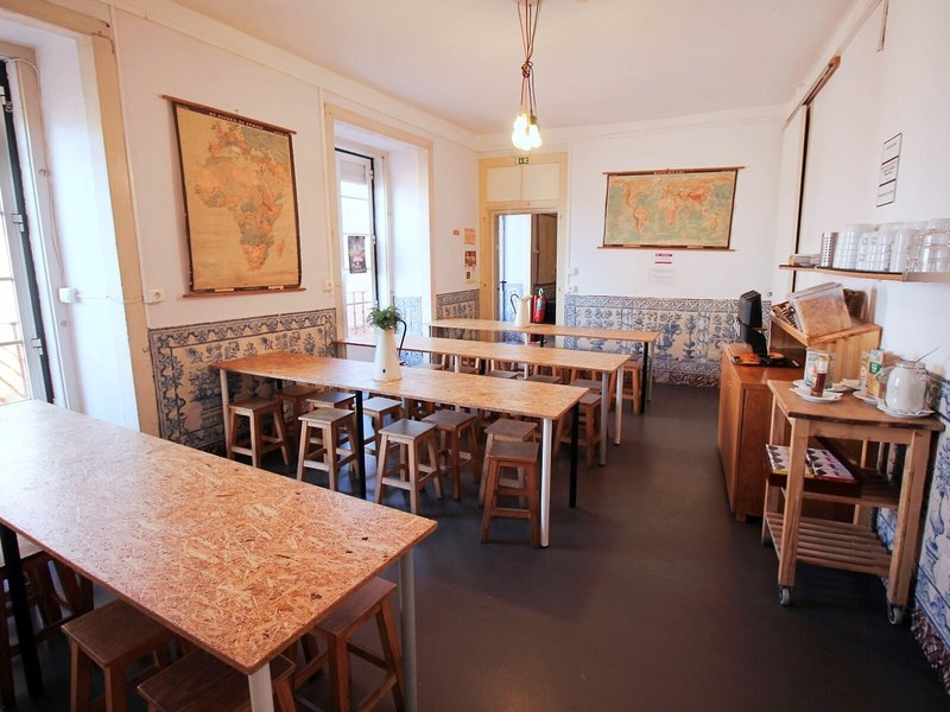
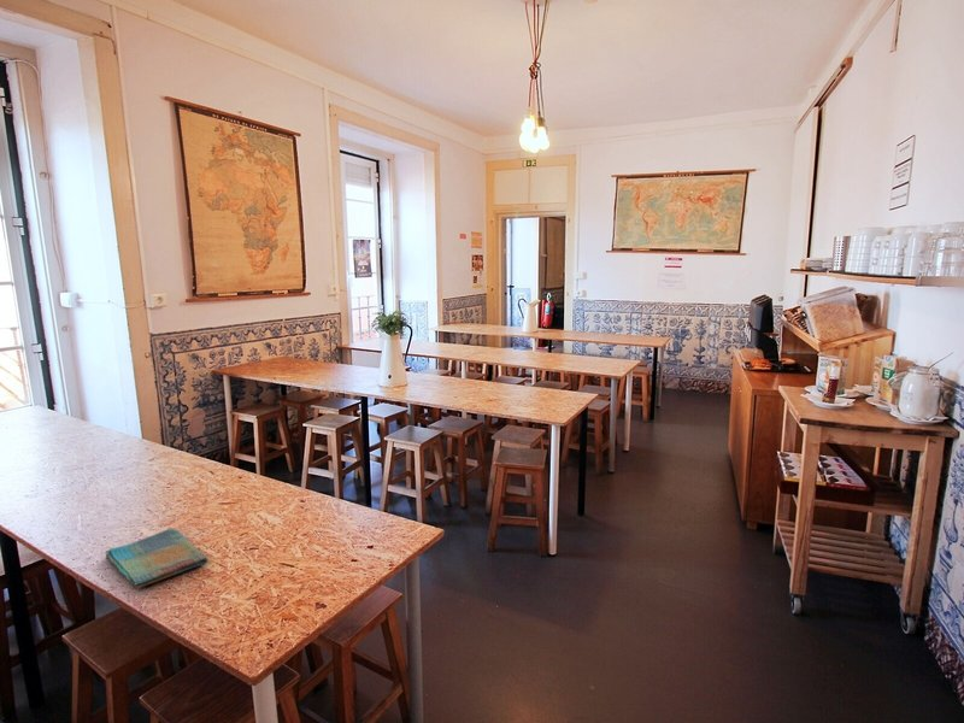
+ dish towel (155, 556)
